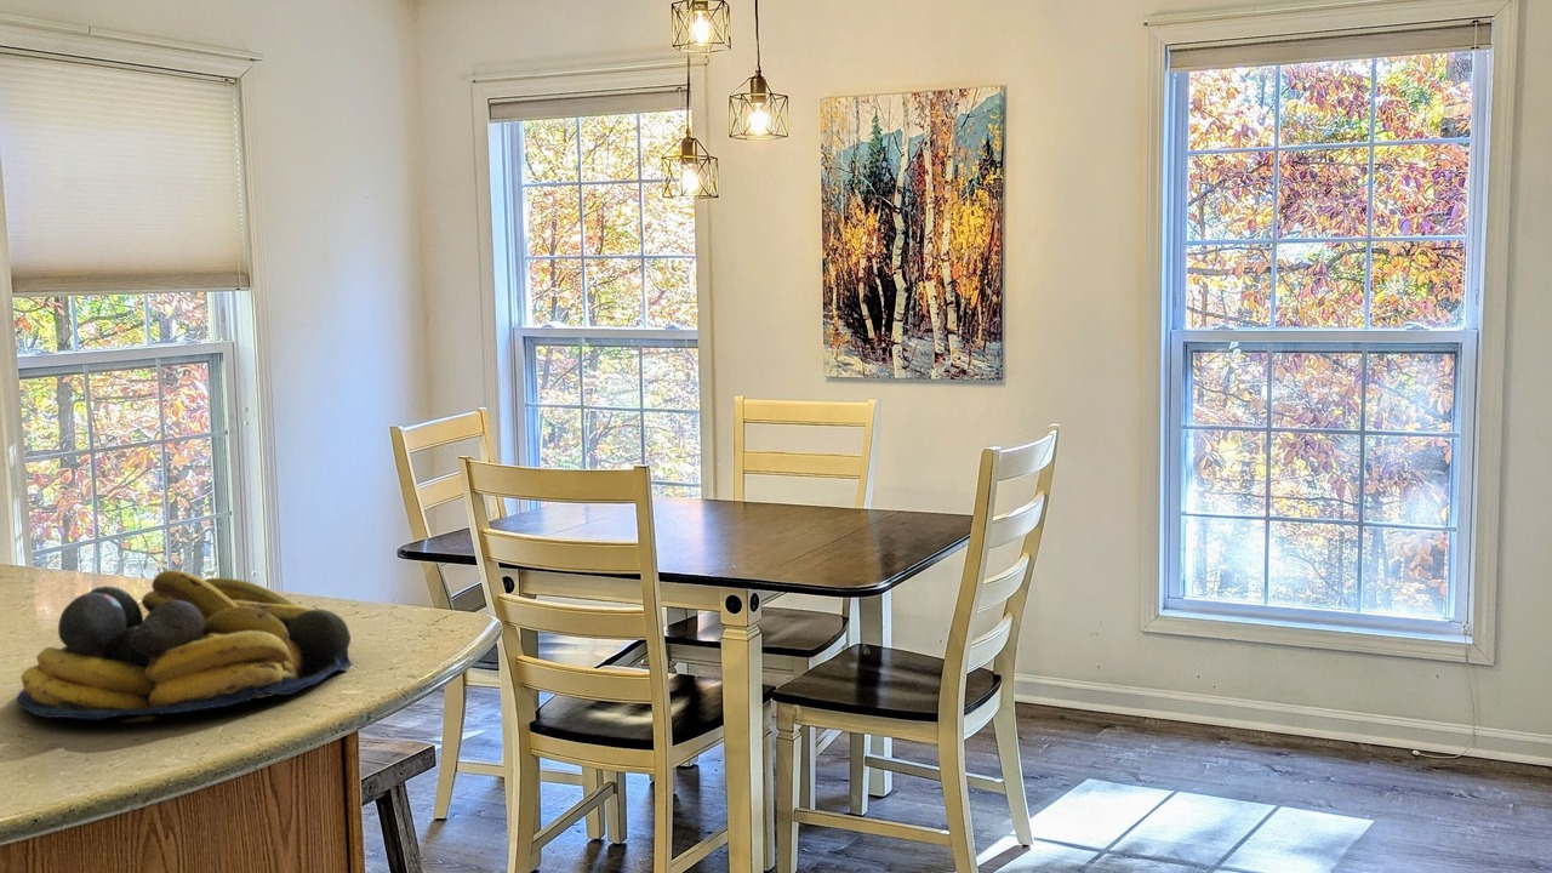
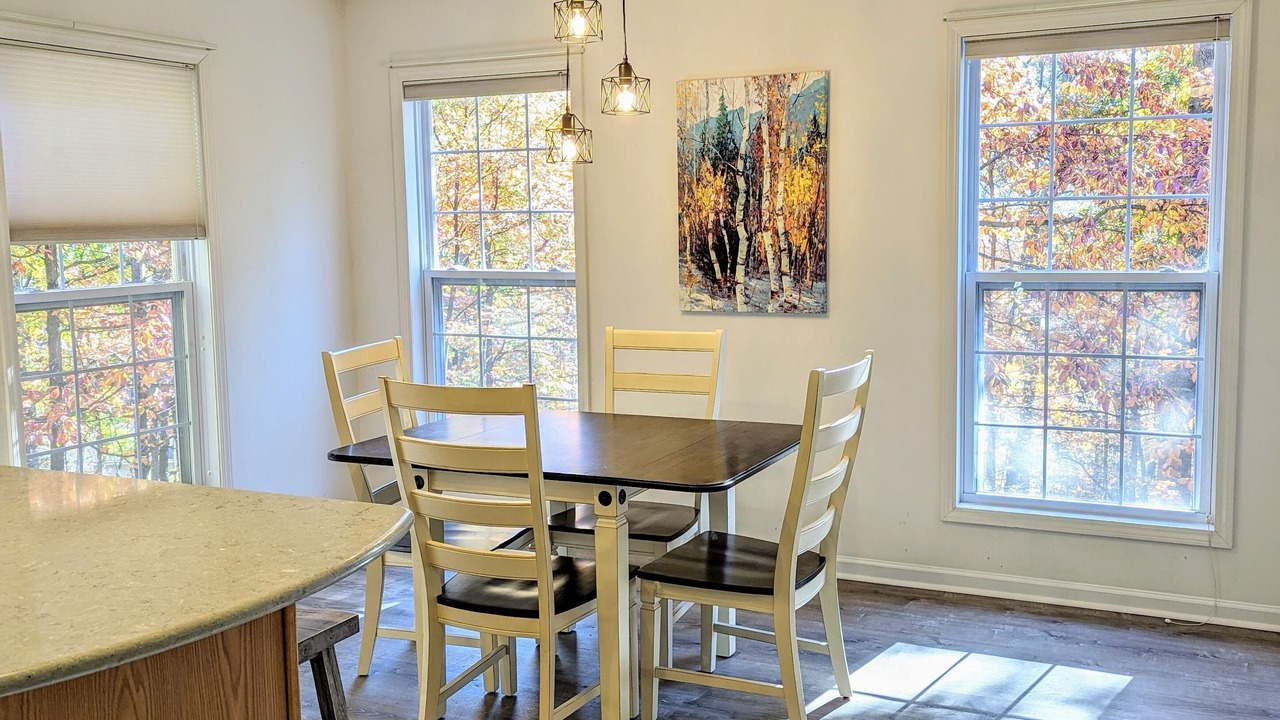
- fruit bowl (186, 627)
